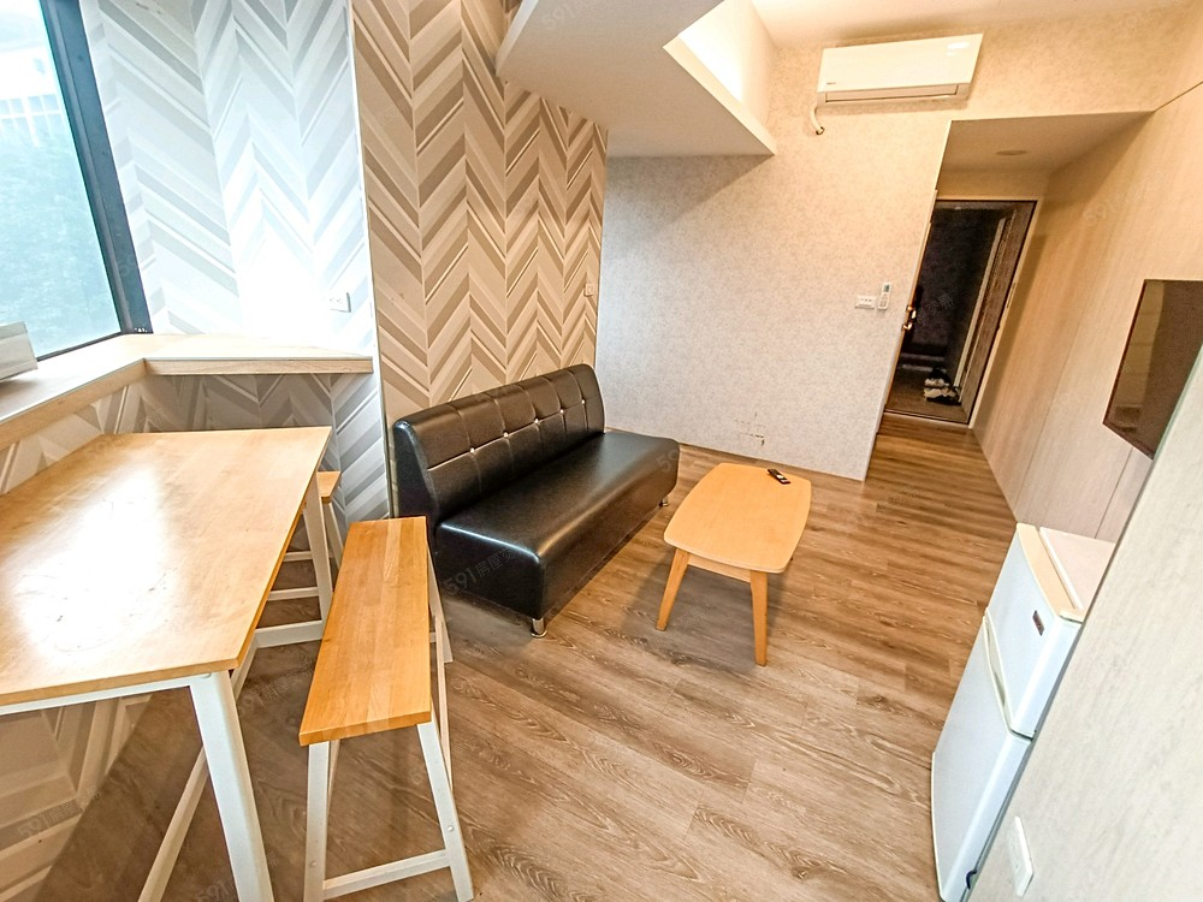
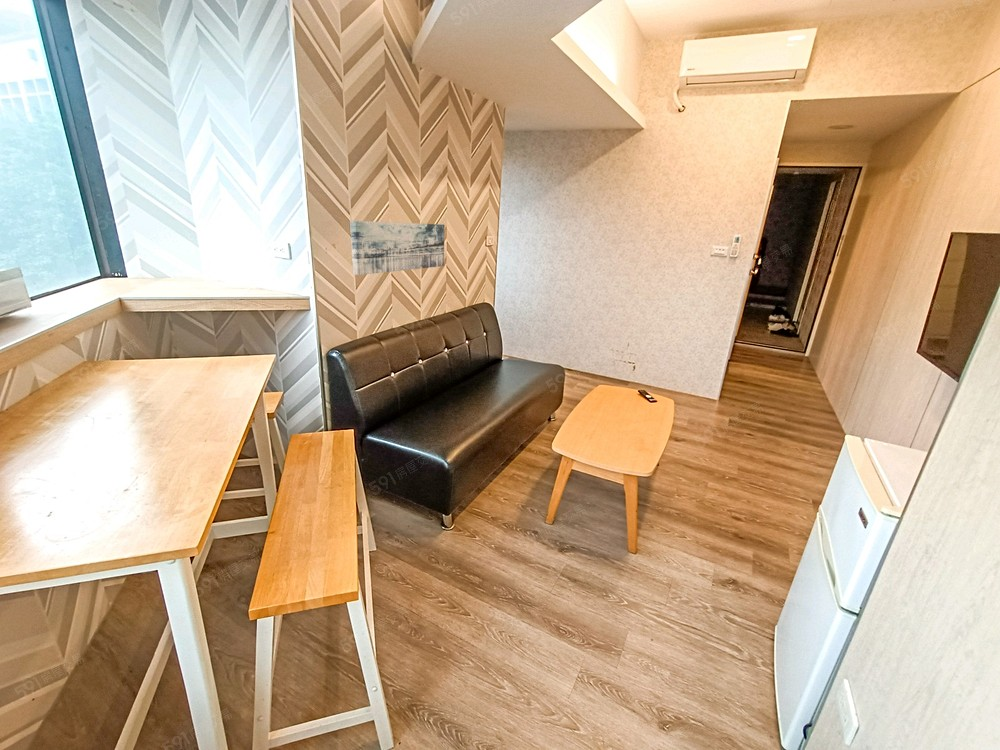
+ wall art (403, 246)
